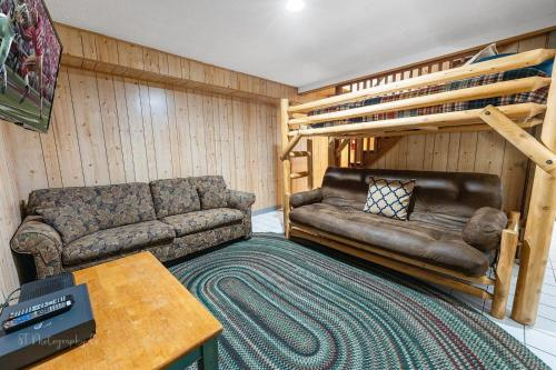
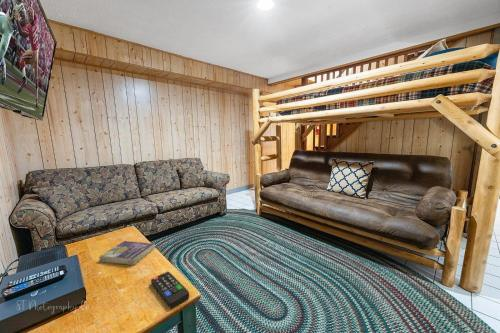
+ book (128, 251)
+ remote control (169, 287)
